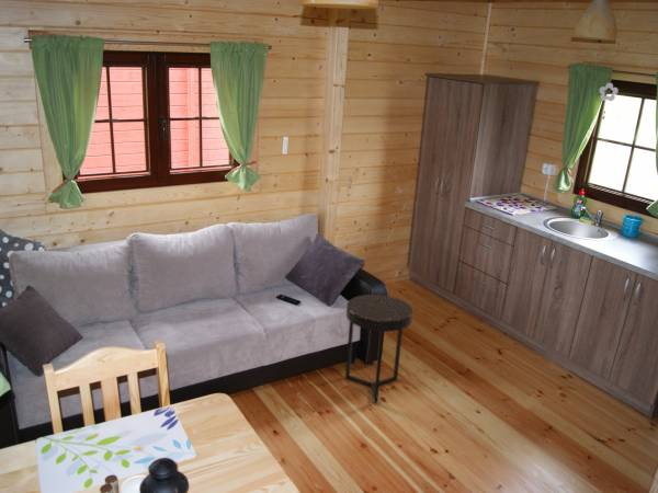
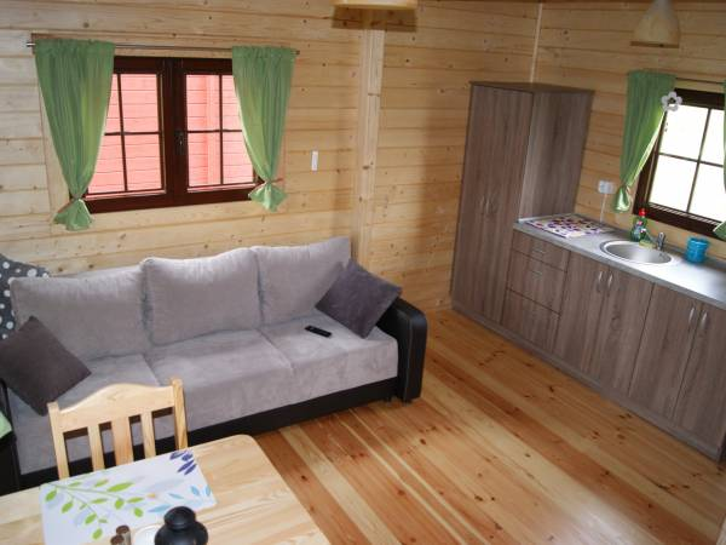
- side table (378, 347)
